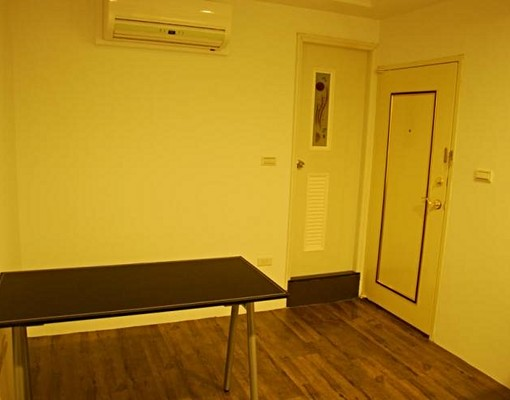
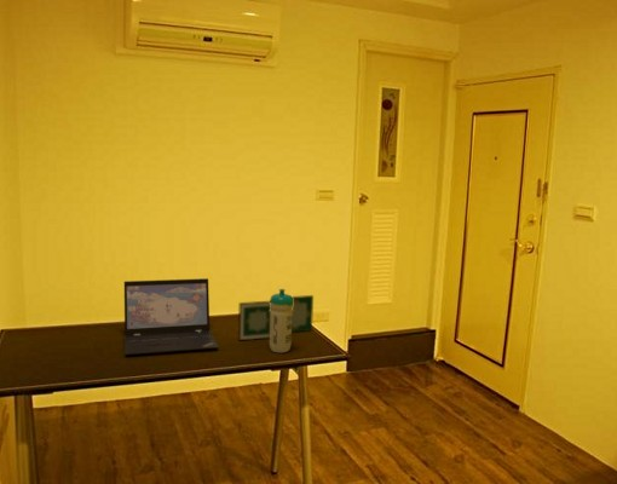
+ laptop (169, 313)
+ water bottle (281, 319)
+ picture frame (269, 317)
